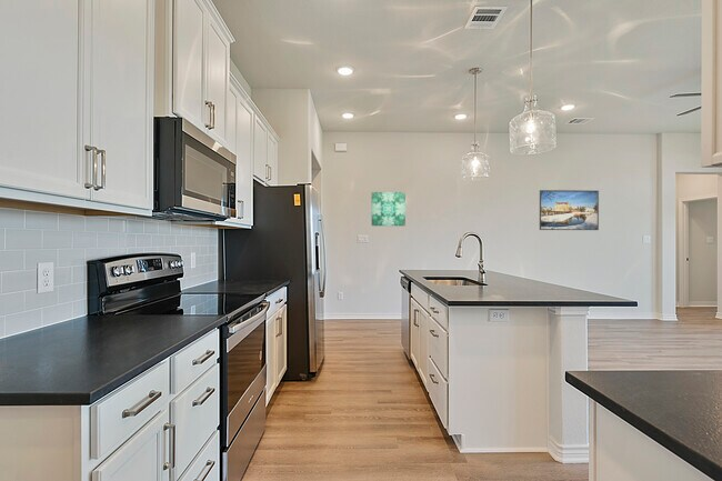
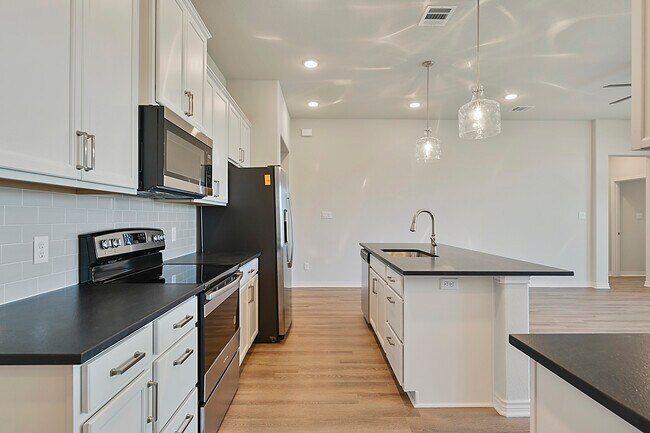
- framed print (569, 210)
- wall art (388, 209)
